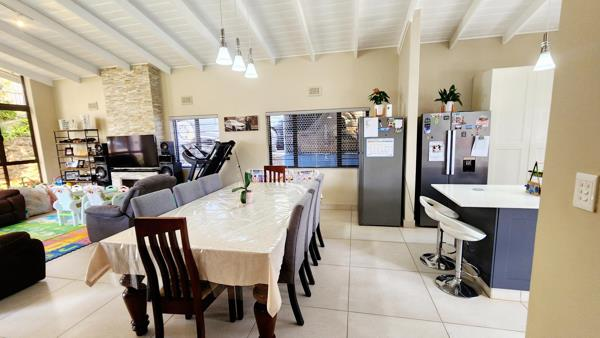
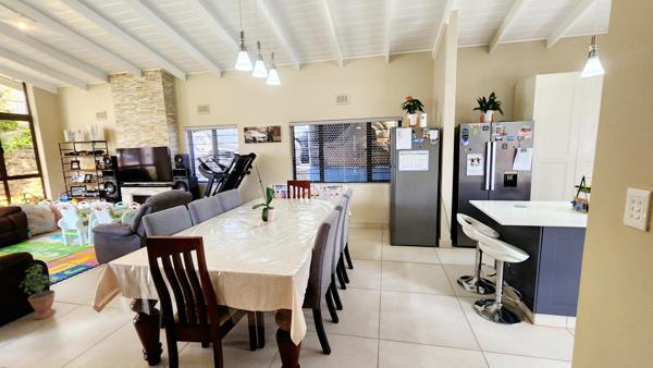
+ potted plant (37, 290)
